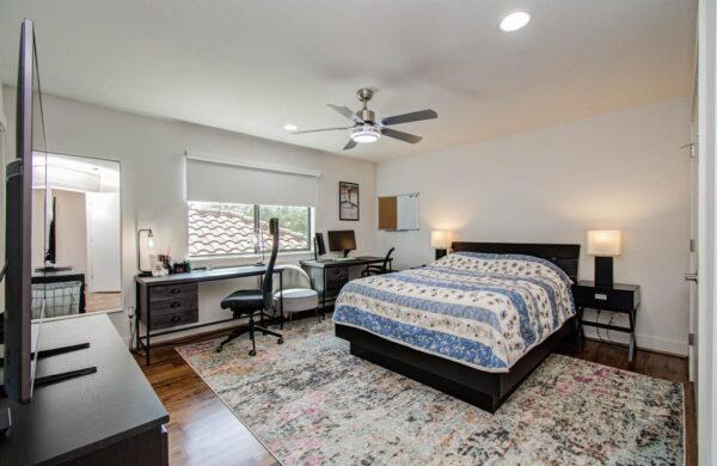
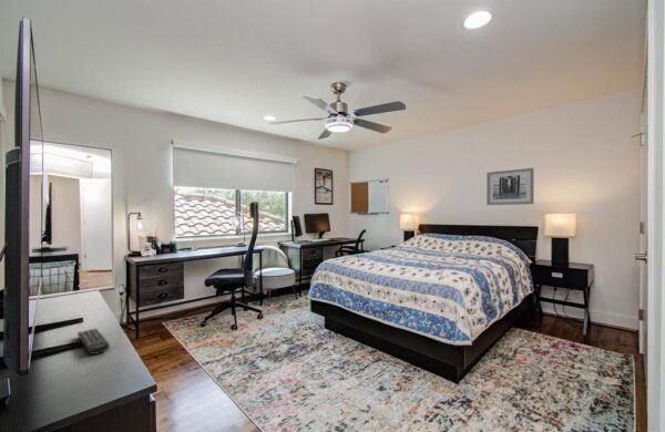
+ wall art (509, 187)
+ remote control (92, 340)
